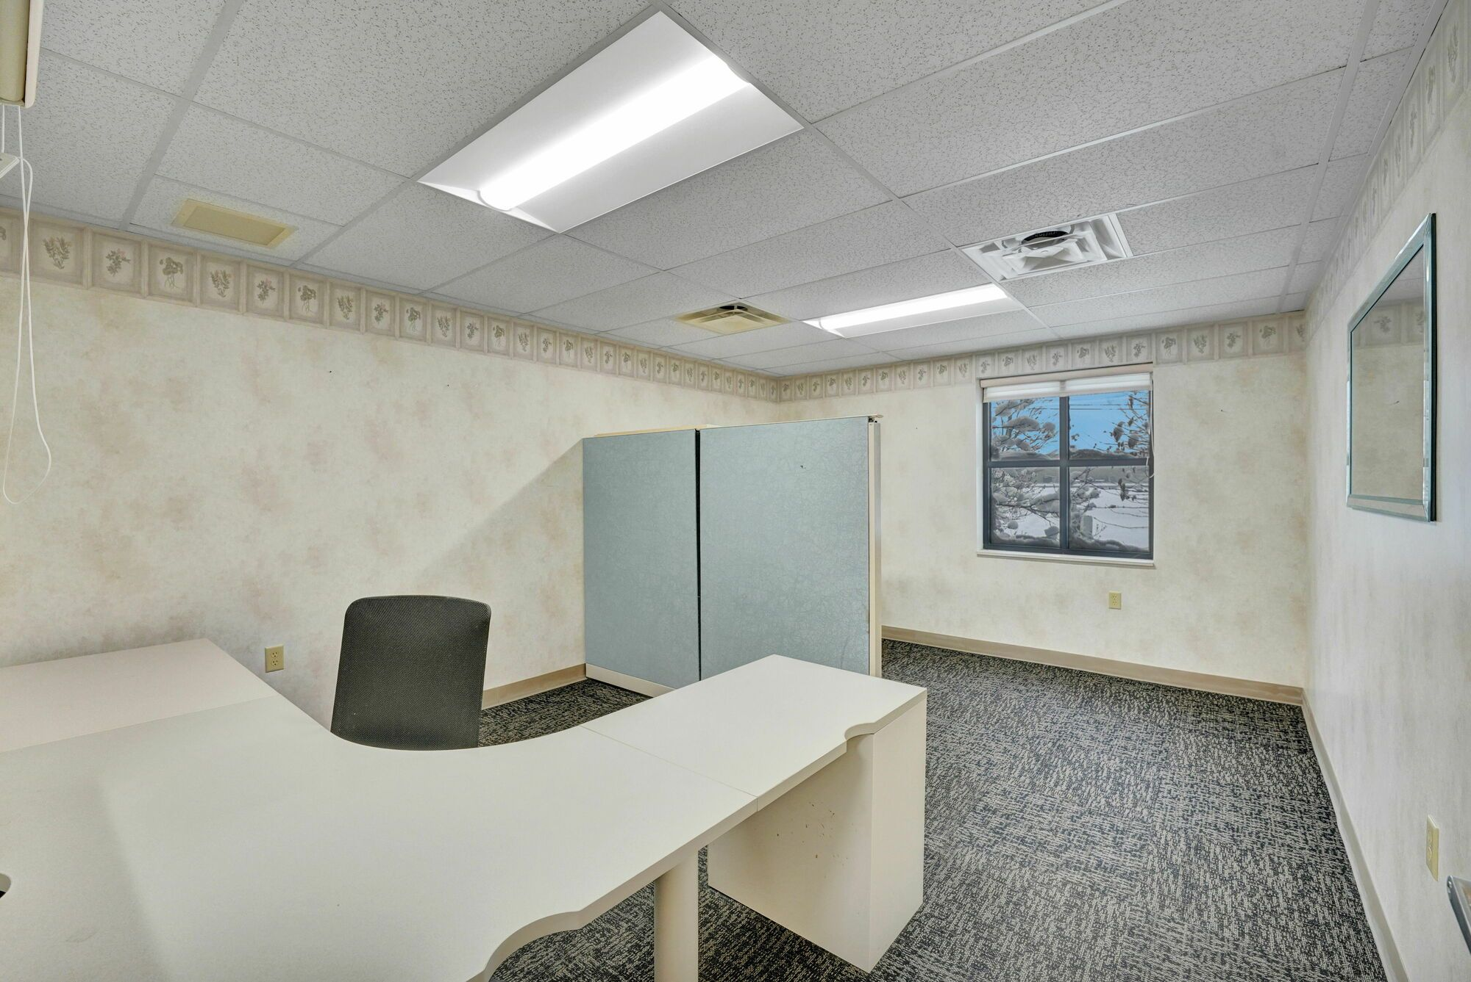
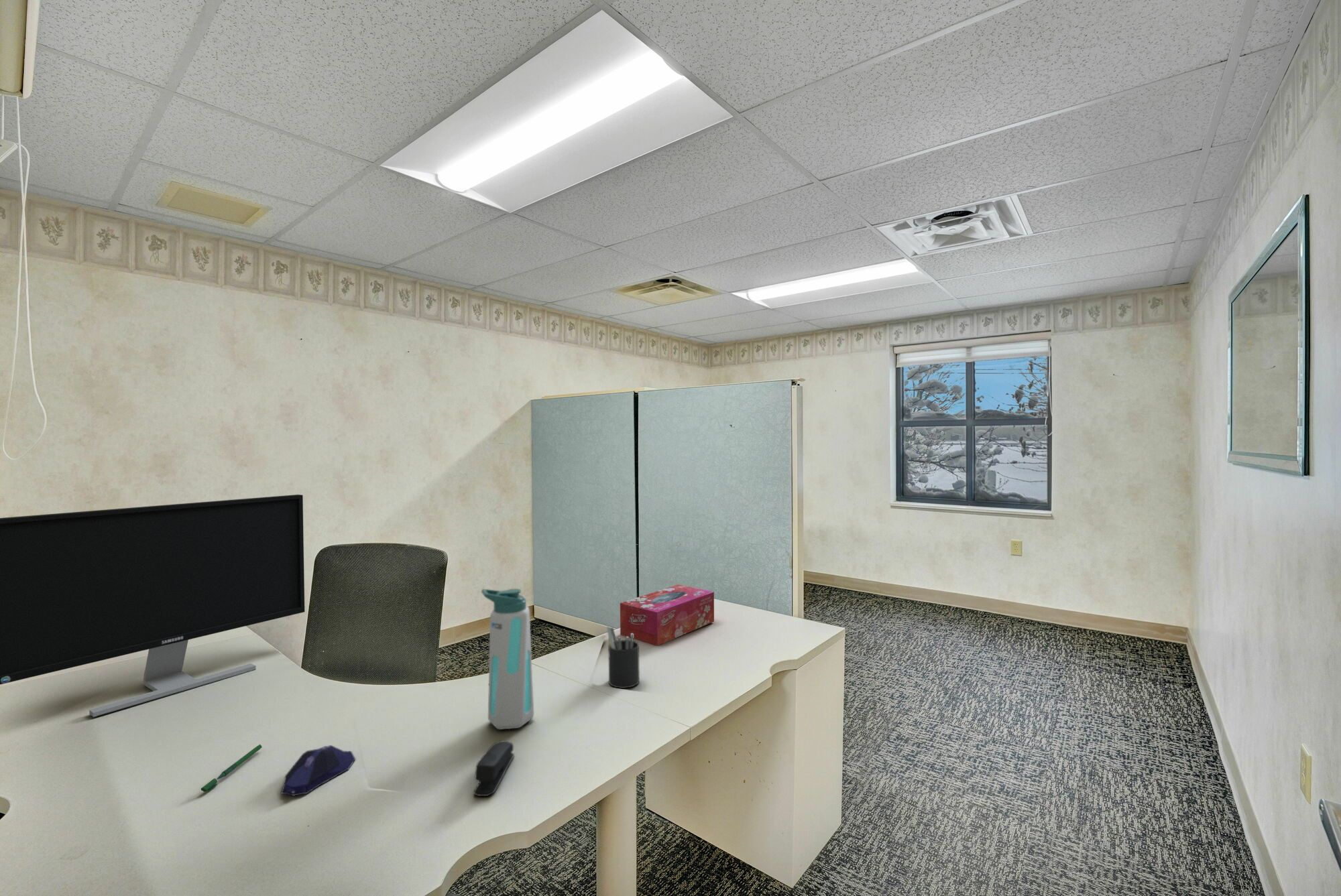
+ stapler (495, 760)
+ monitor (168, 595)
+ tissue box (668, 613)
+ water bottle (507, 655)
+ pen holder (622, 652)
+ pen (233, 767)
+ computer mouse (318, 762)
